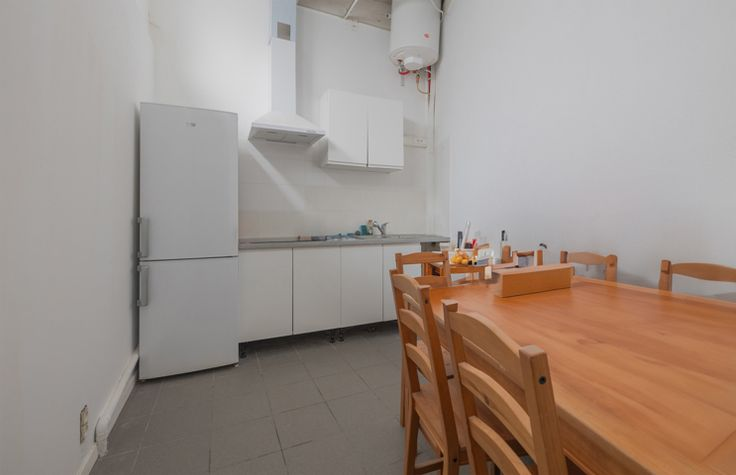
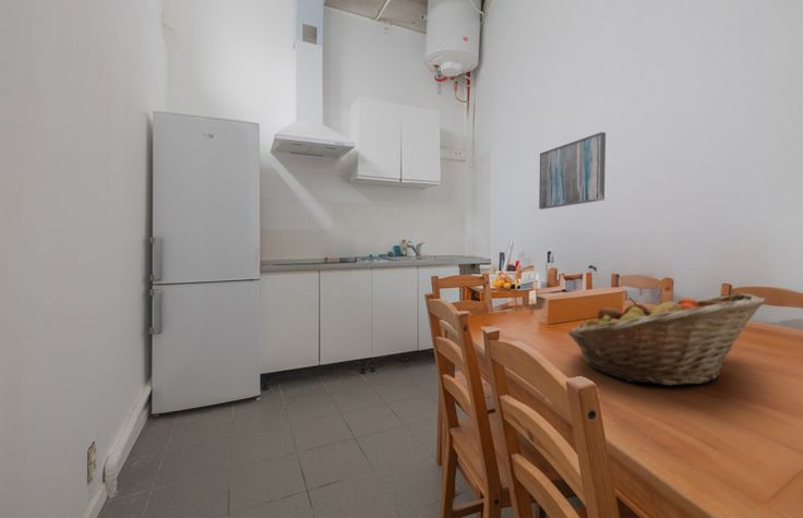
+ wall art (568, 174)
+ fruit basket (658, 329)
